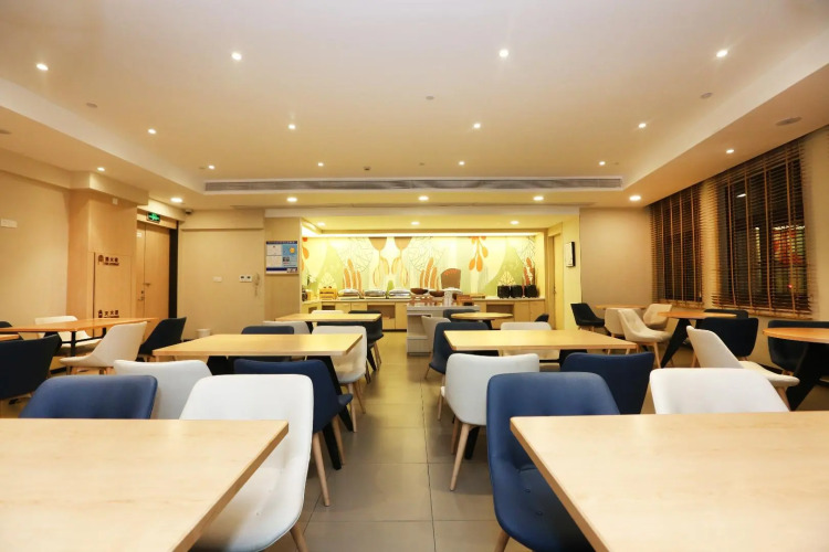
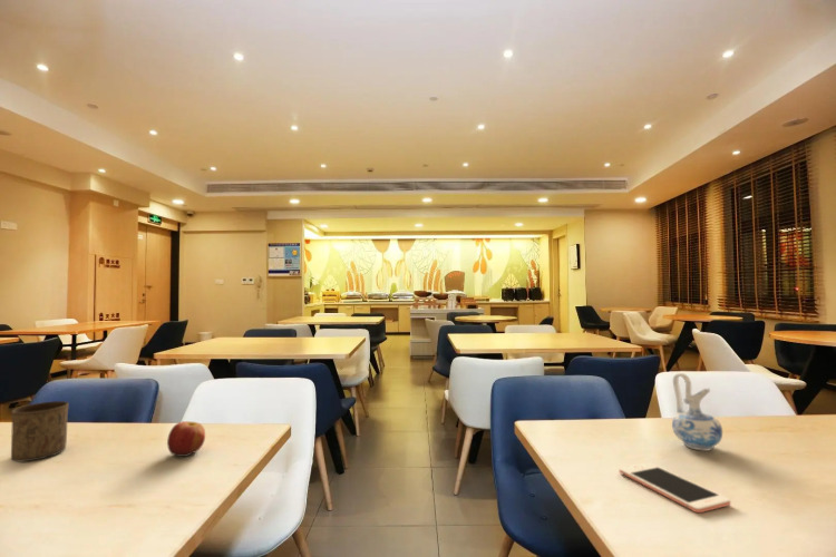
+ cell phone (670, 485)
+ apple (186, 437)
+ cup (40, 430)
+ ceramic pitcher (696, 410)
